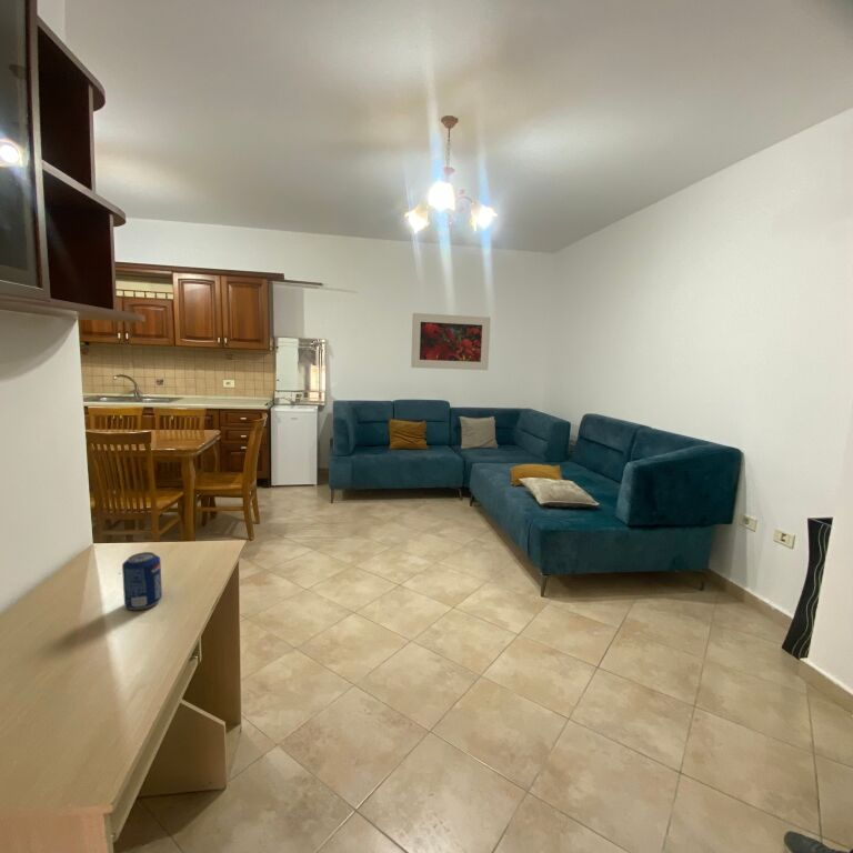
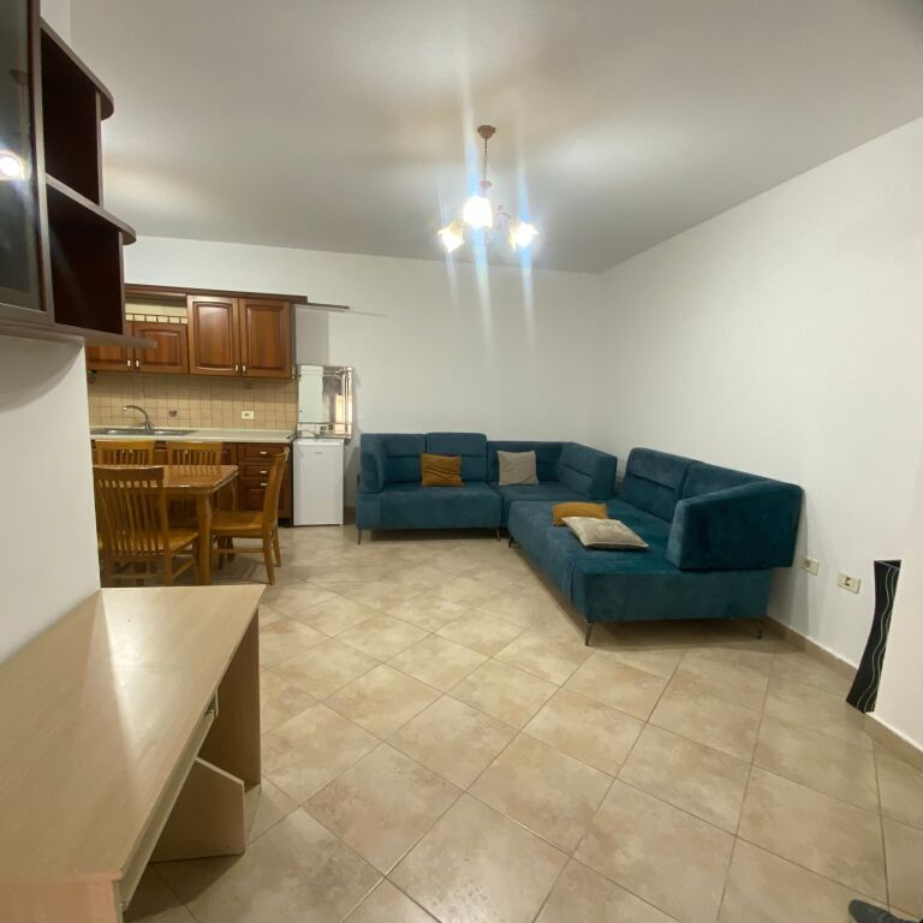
- beverage can (142, 580)
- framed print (451, 342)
